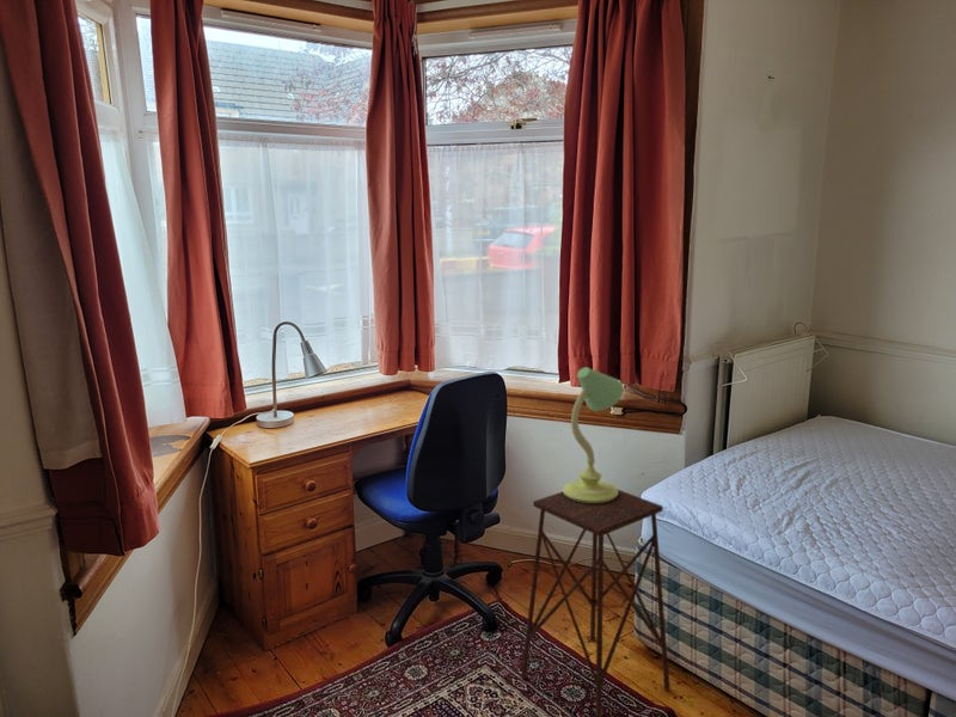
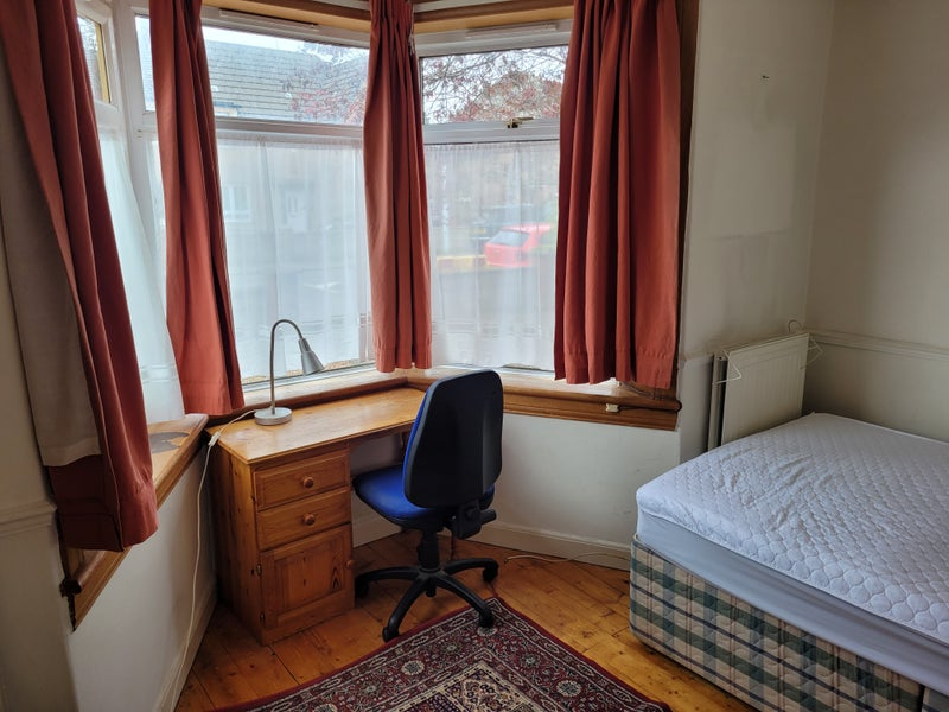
- side table (598, 595)
- table lamp (584, 437)
